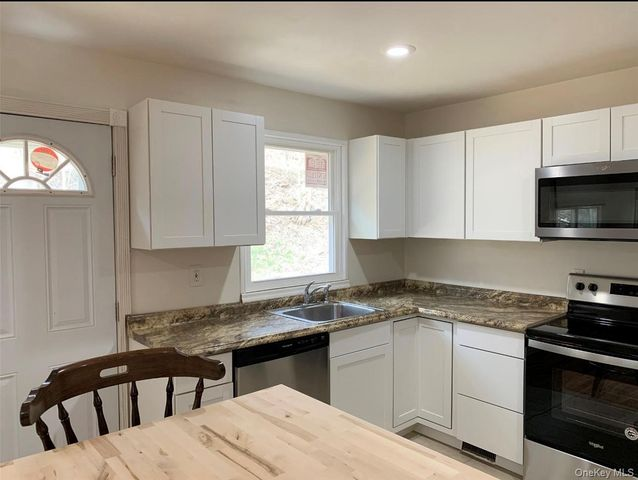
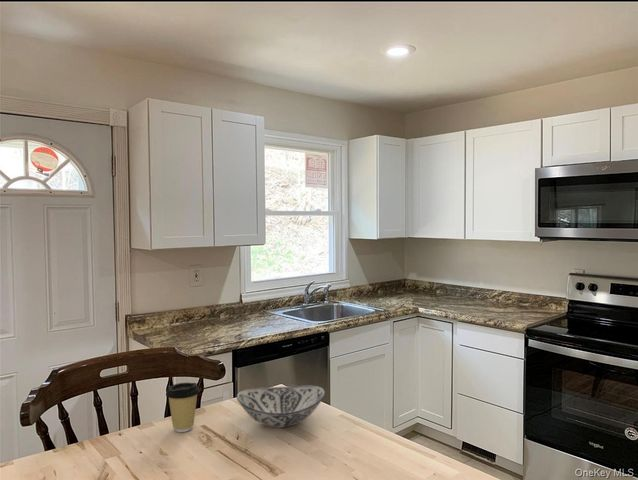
+ coffee cup (183, 406)
+ decorative bowl (281, 407)
